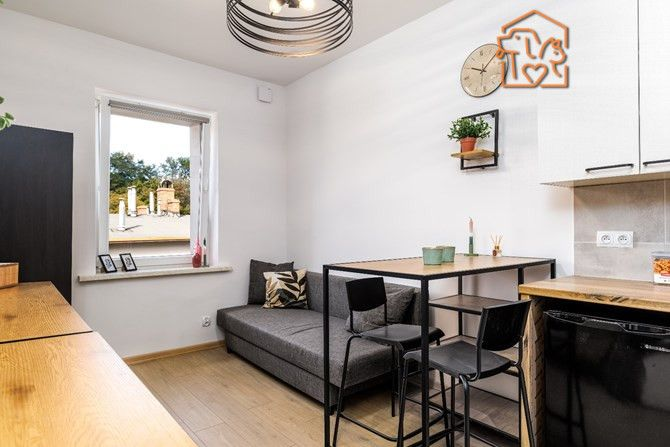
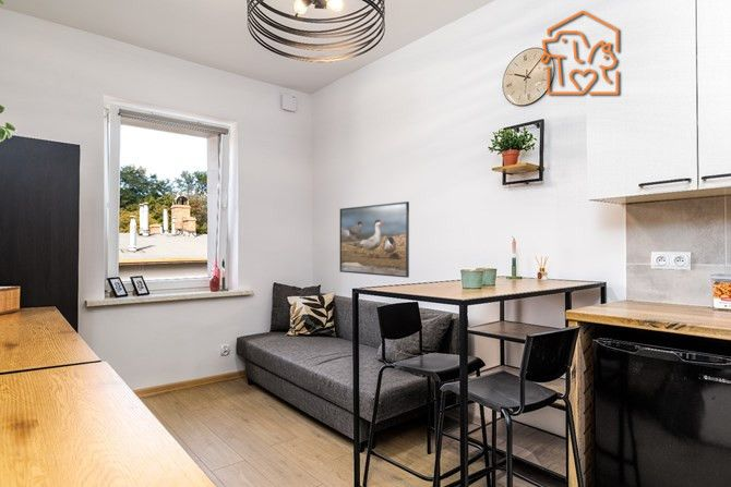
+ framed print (371, 240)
